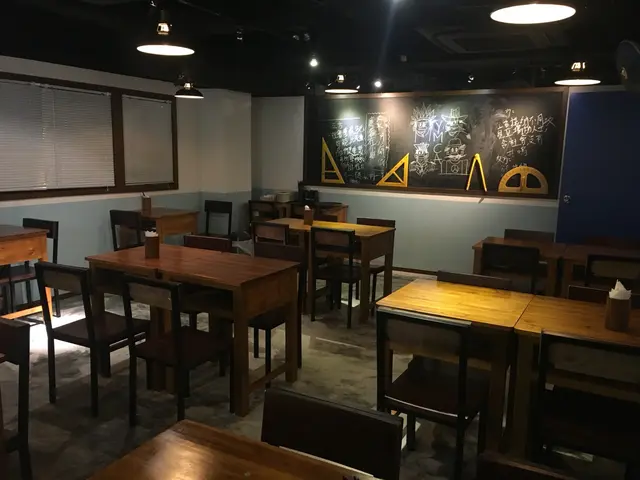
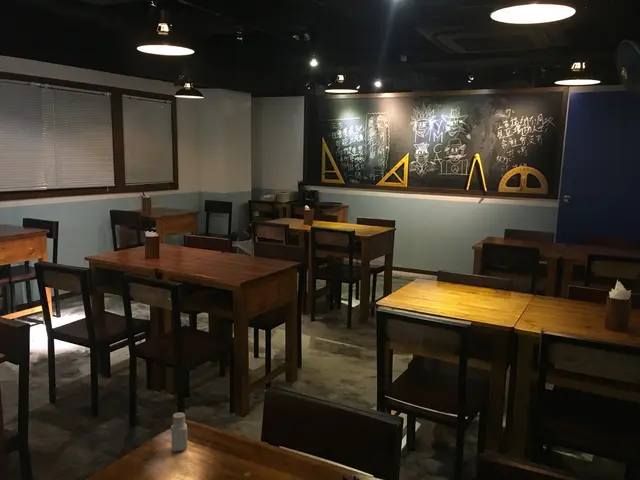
+ pepper shaker (179, 431)
